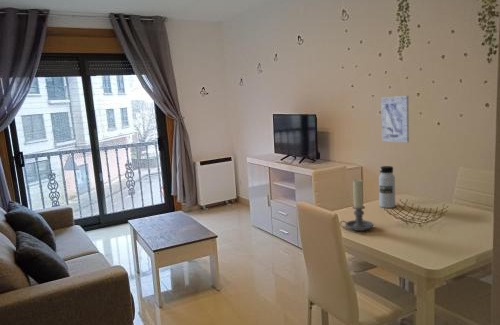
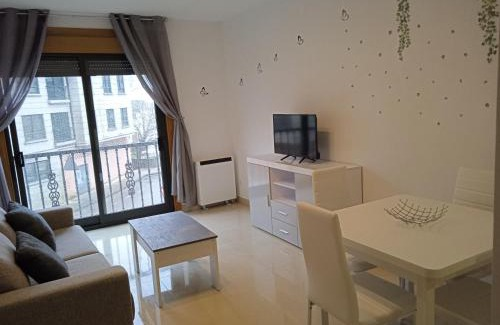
- wall art (394, 119)
- candle holder (355, 203)
- water bottle (387, 186)
